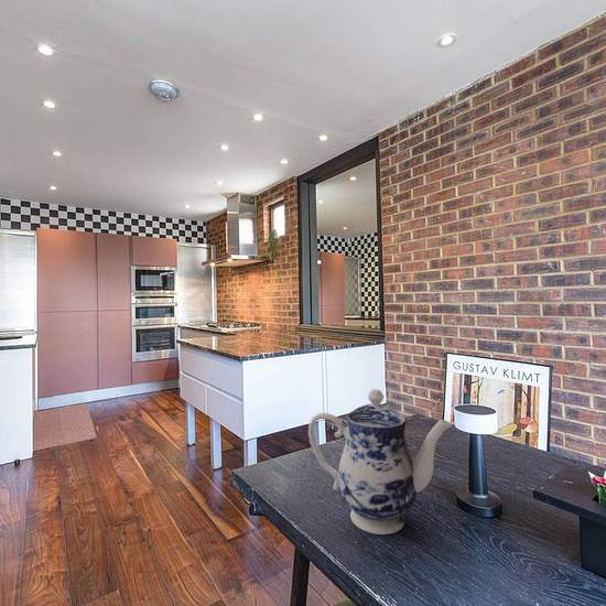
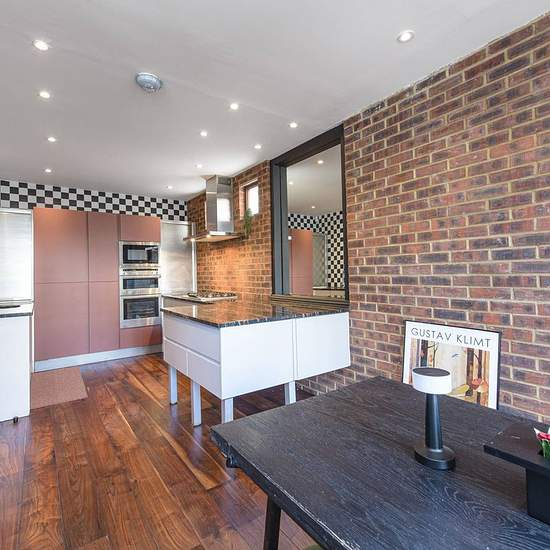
- teapot (376, 453)
